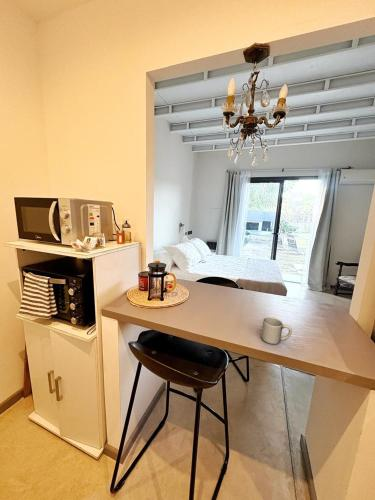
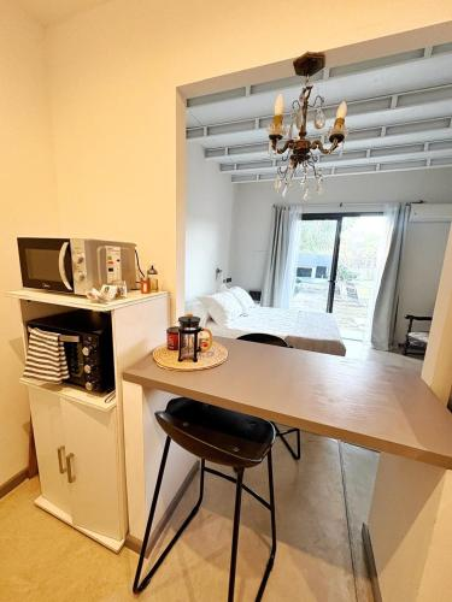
- mug (276, 331)
